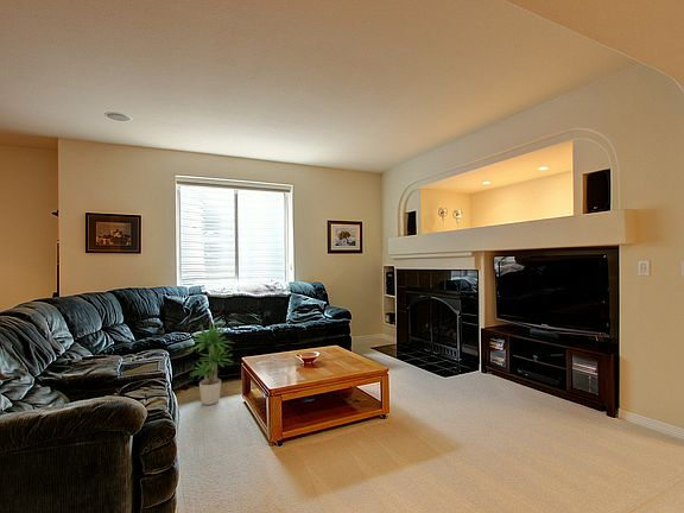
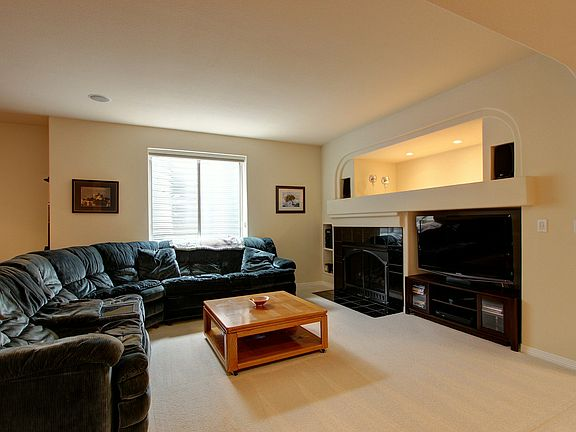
- potted plant (213, 361)
